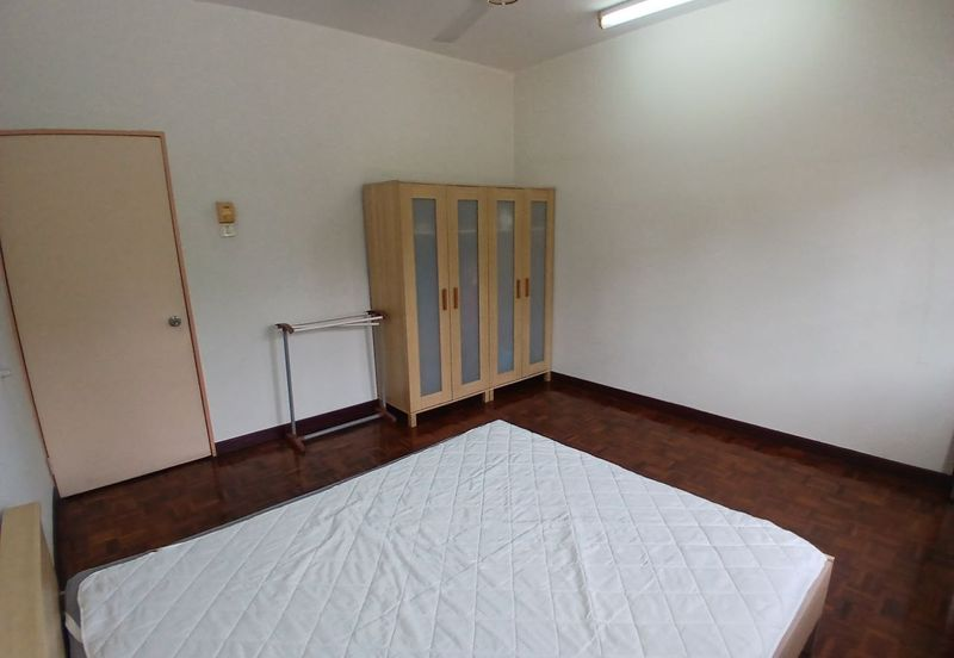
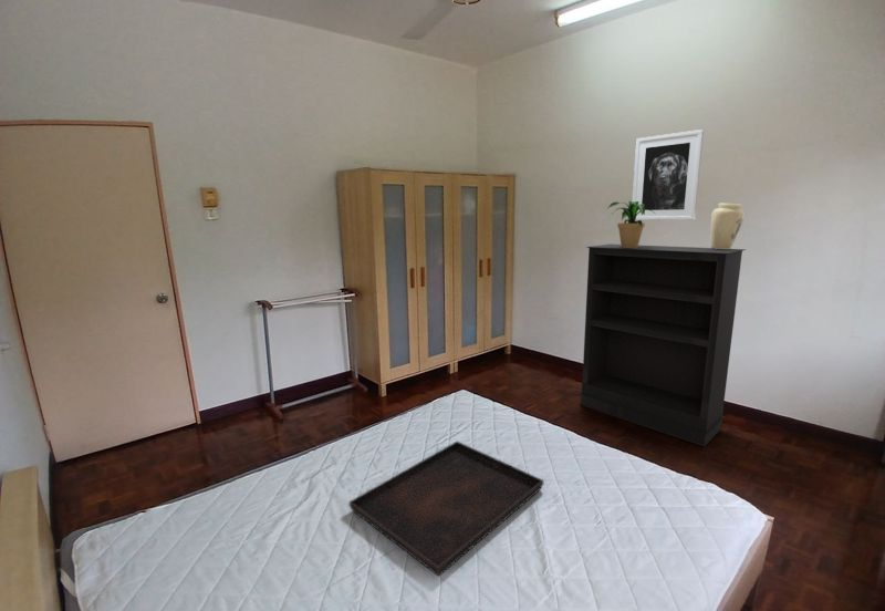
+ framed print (665, 177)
+ bookshelf (653, 335)
+ vase (727, 226)
+ serving tray (449, 495)
+ potted plant (631, 224)
